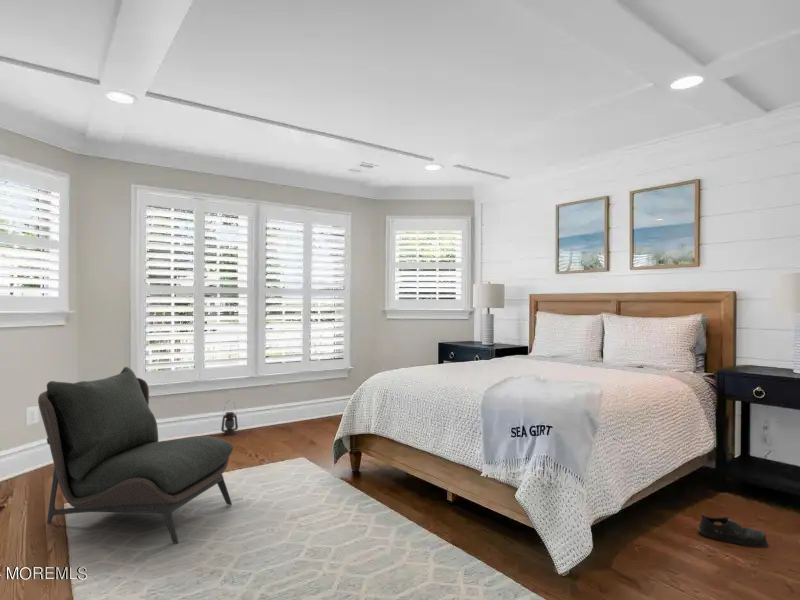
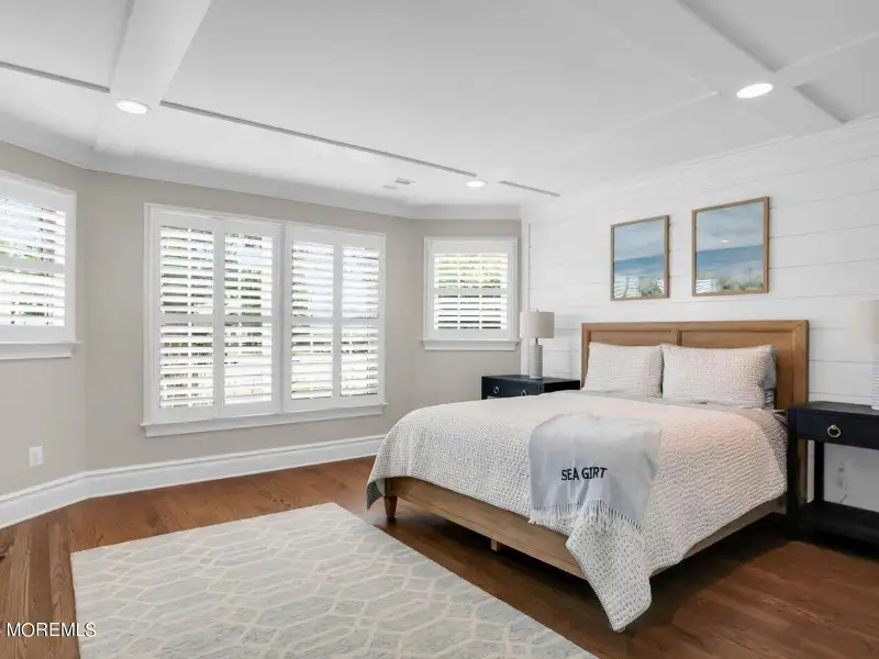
- armless chair (138, 445)
- shoe (731, 528)
- lantern (229, 417)
